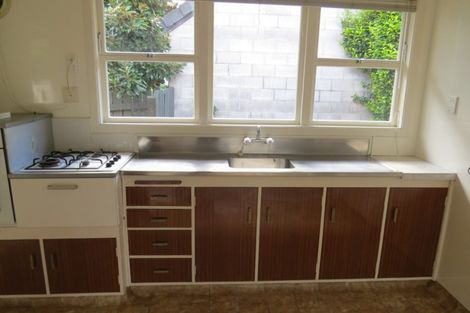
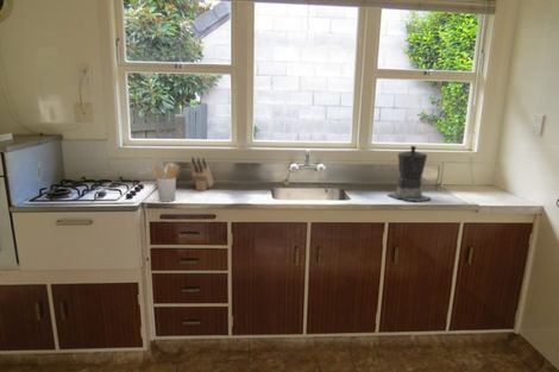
+ coffee maker (410, 171)
+ utensil holder (168, 182)
+ knife block (202, 171)
